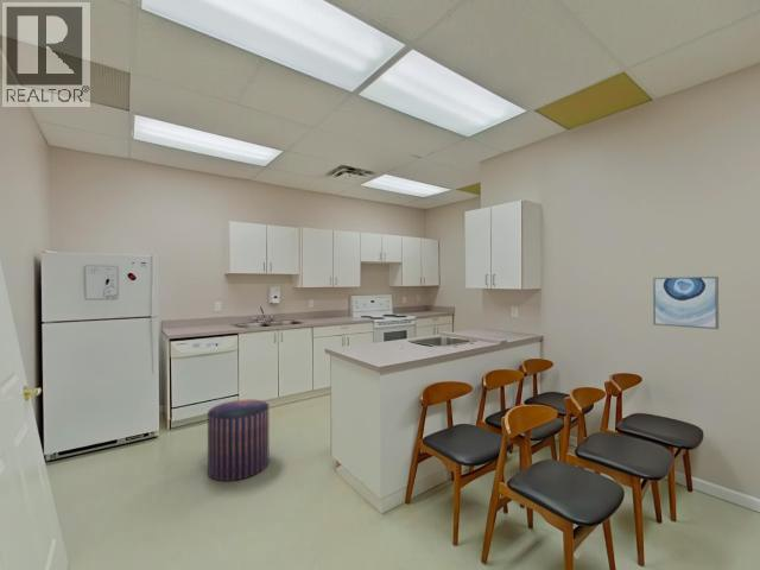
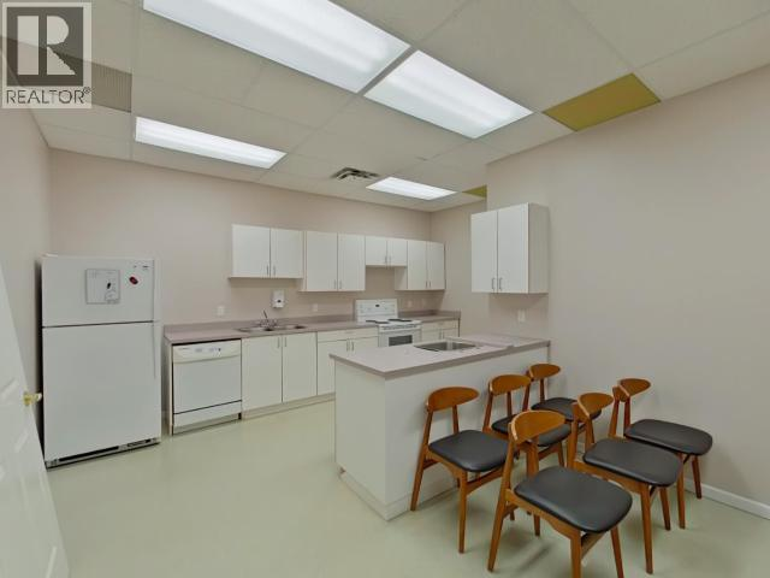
- wall art (684, 302)
- stool (239, 436)
